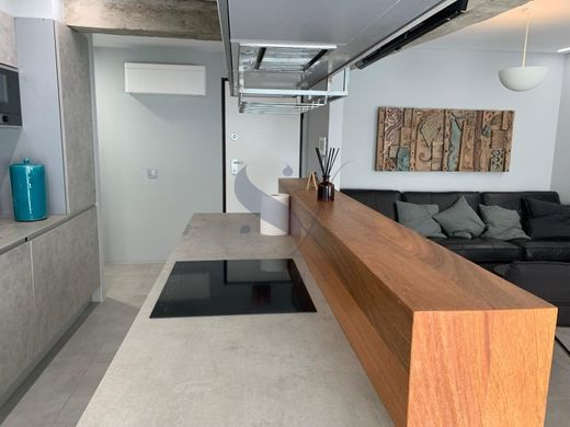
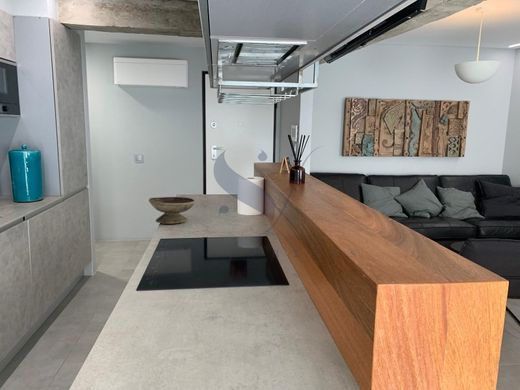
+ decorative bowl (172, 209)
